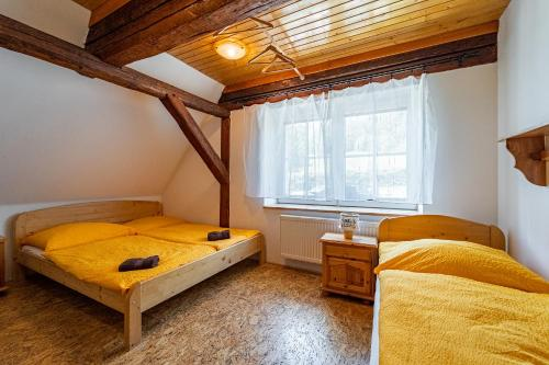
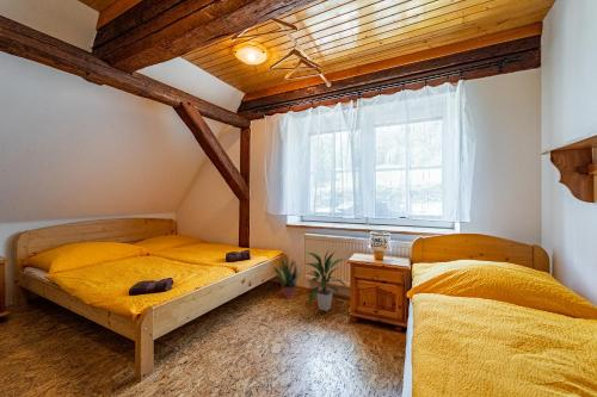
+ potted plant (288, 277)
+ indoor plant (322, 278)
